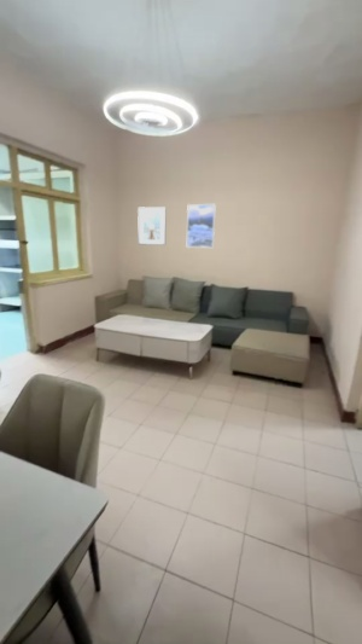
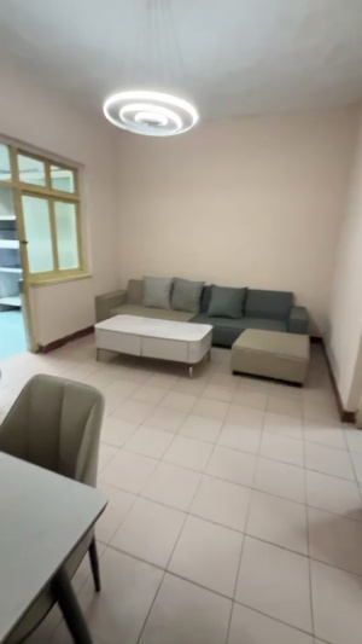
- picture frame (151, 226)
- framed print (200, 226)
